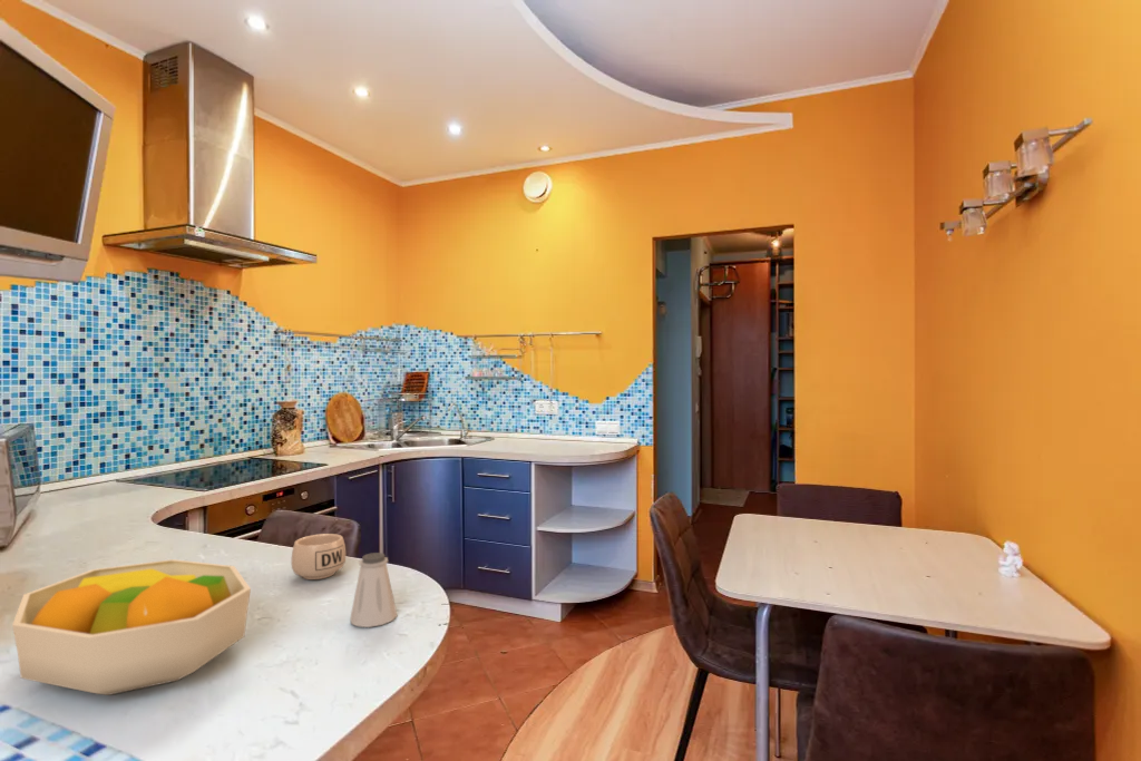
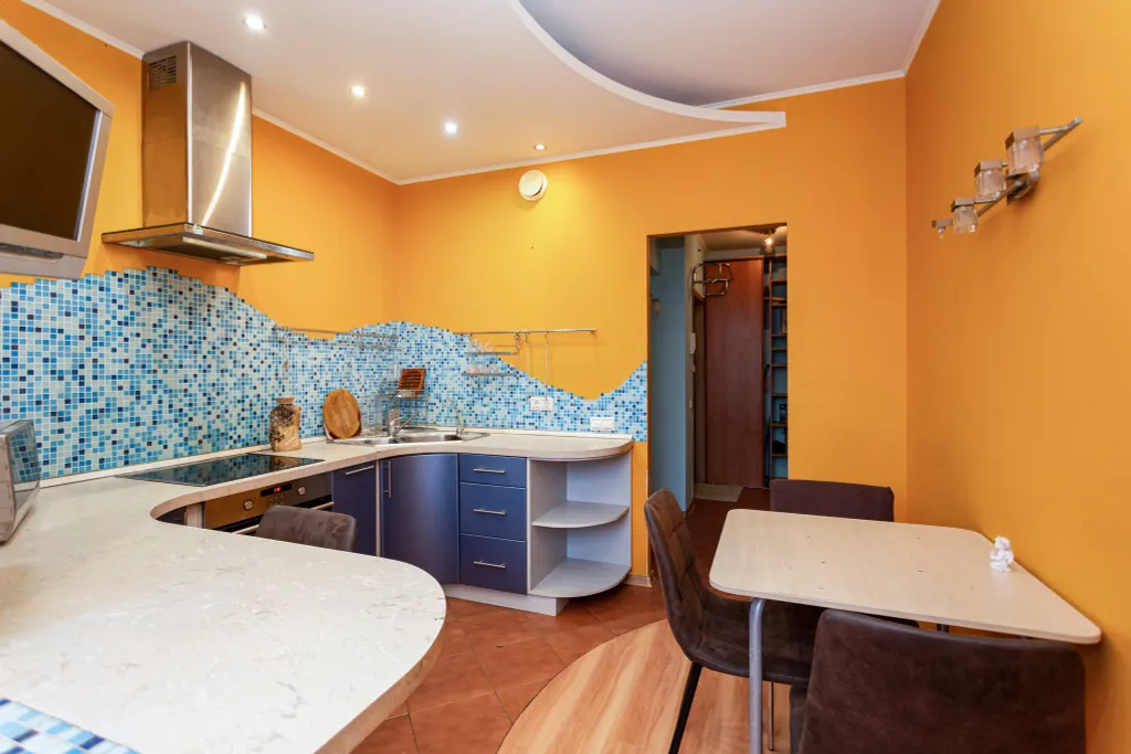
- fruit bowl (138, 608)
- saltshaker (373, 586)
- mug (315, 556)
